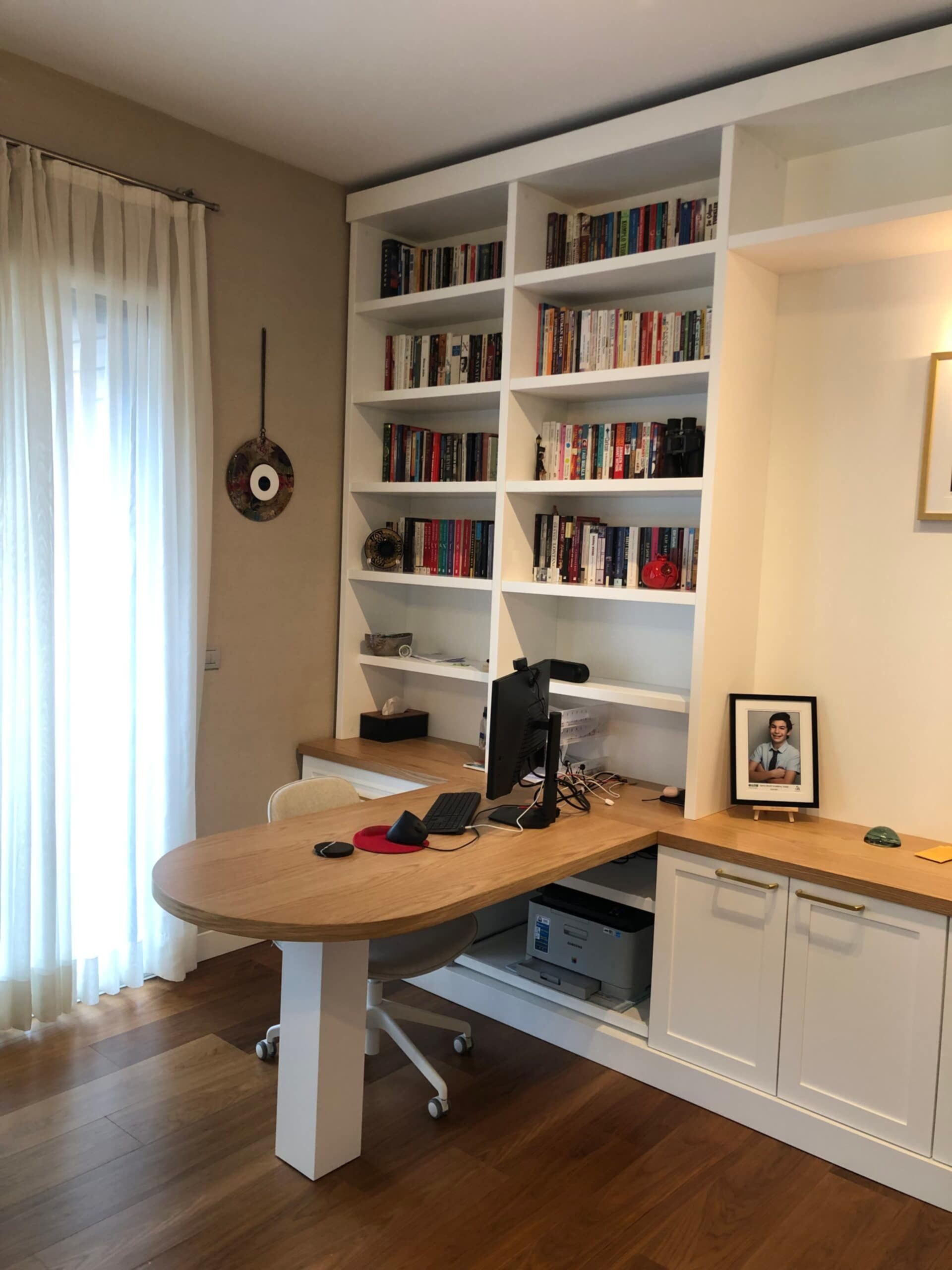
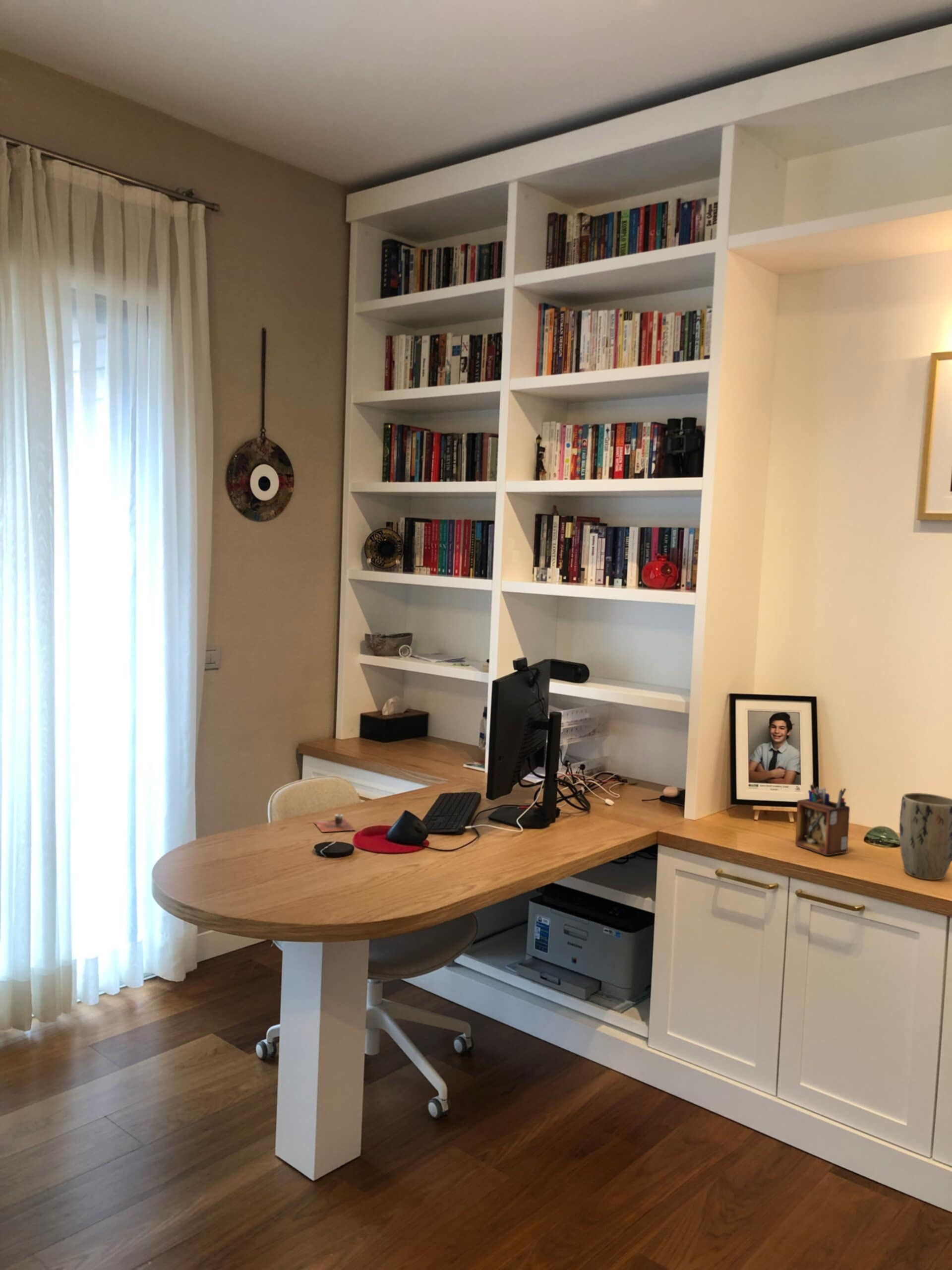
+ plant pot (927, 836)
+ cup (334, 820)
+ desk organizer (823, 817)
